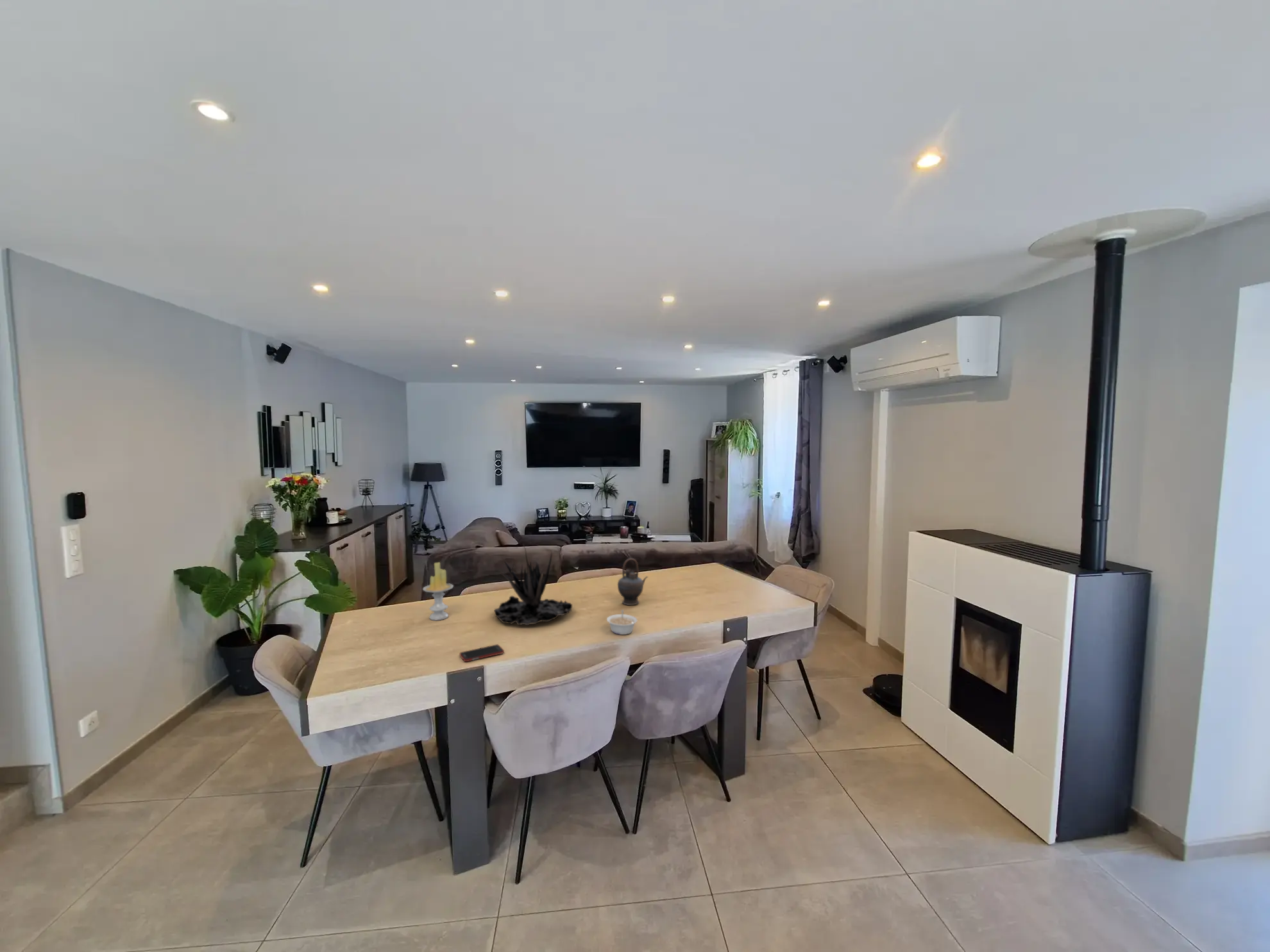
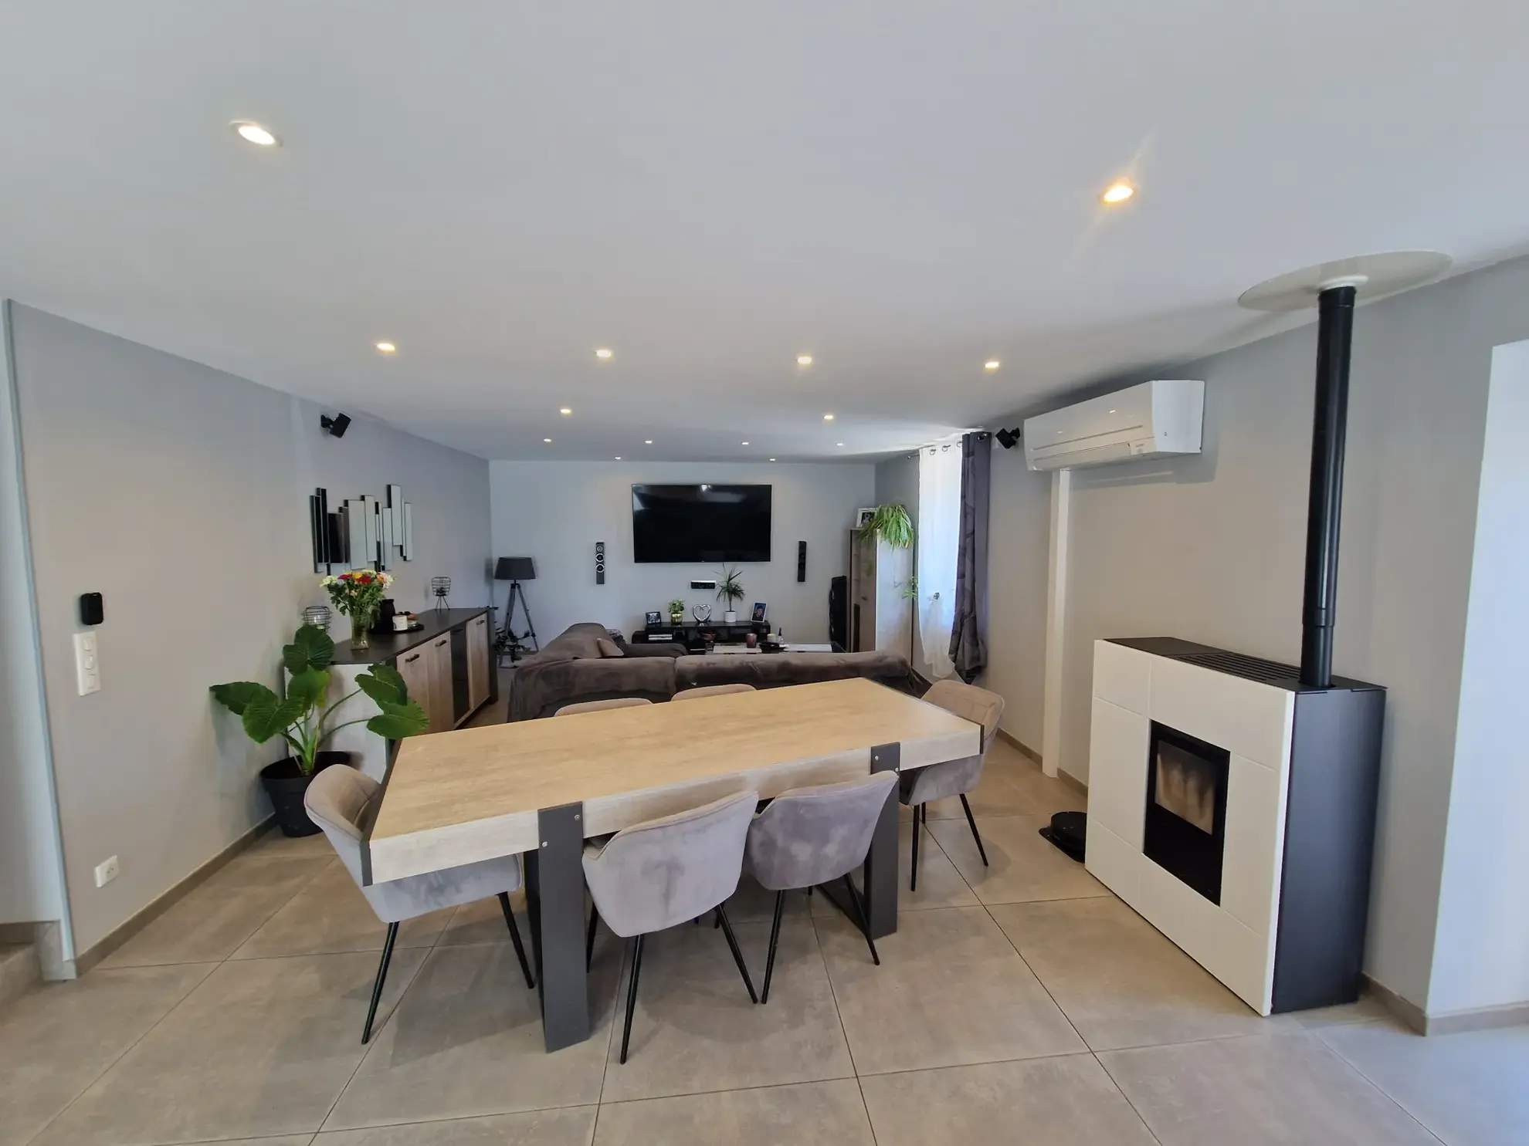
- teapot (633, 580)
- plant (533, 579)
- cell phone (482, 653)
- legume (621, 623)
- candle (438, 589)
